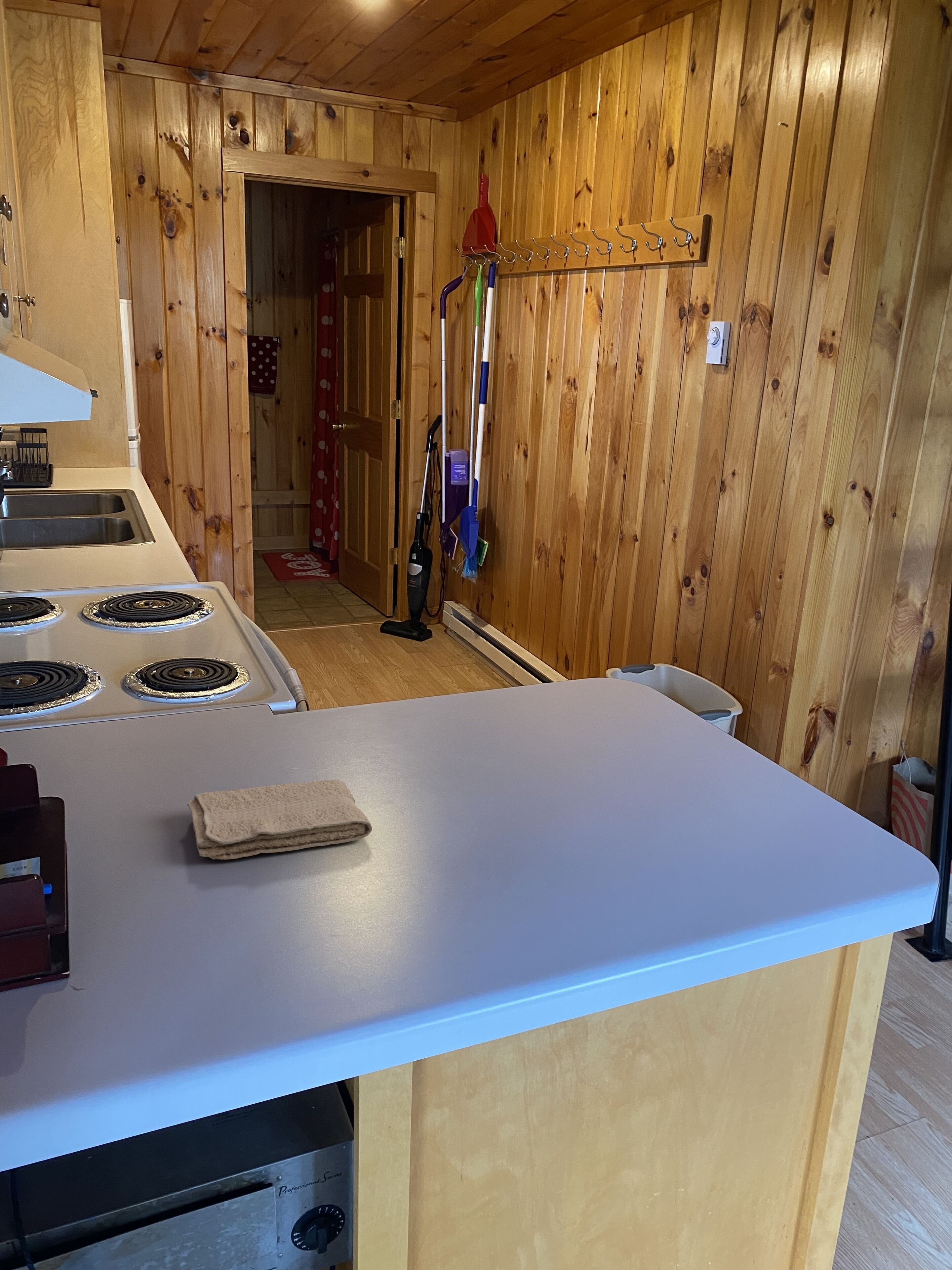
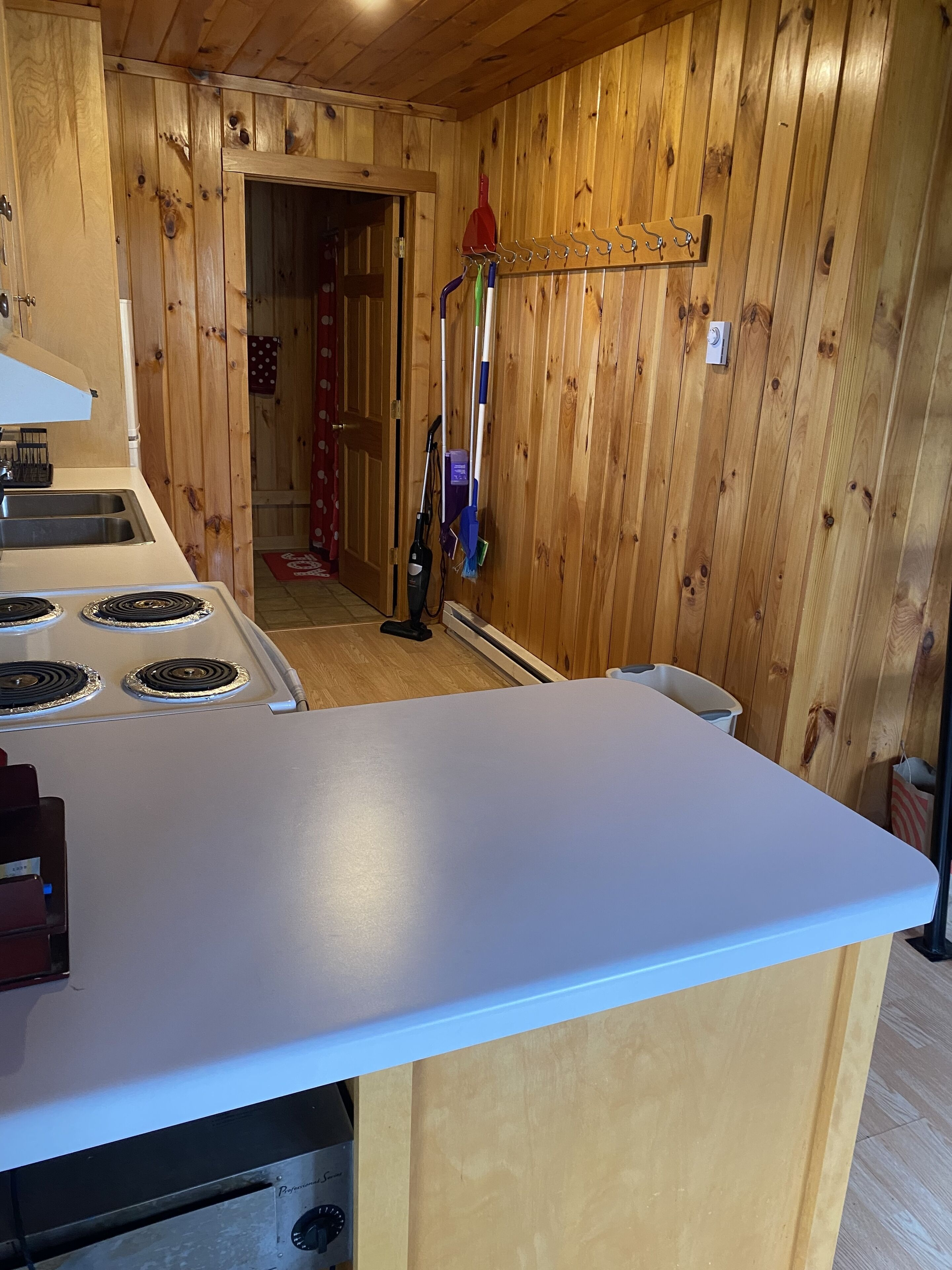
- washcloth (278, 815)
